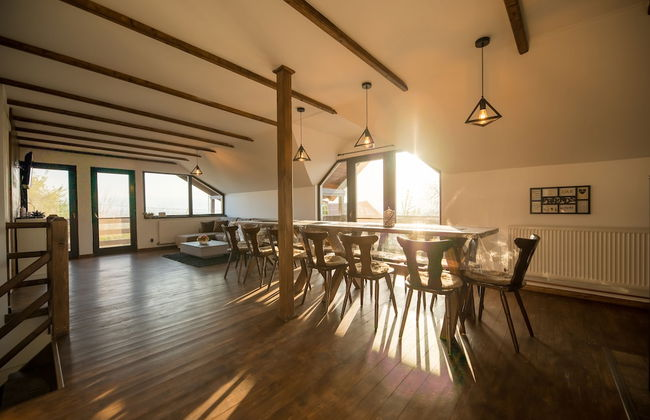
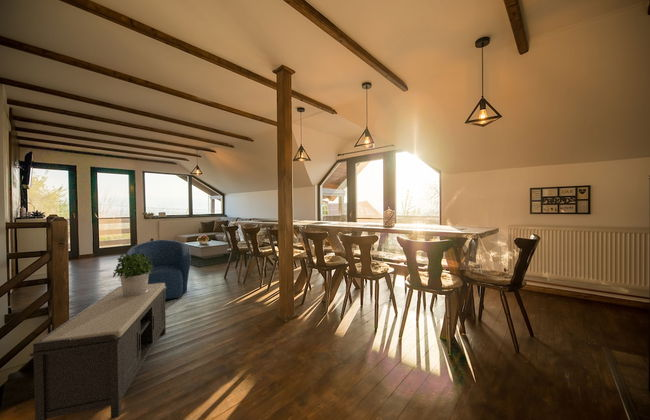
+ potted plant (132, 272)
+ armchair (159, 268)
+ bench (118, 336)
